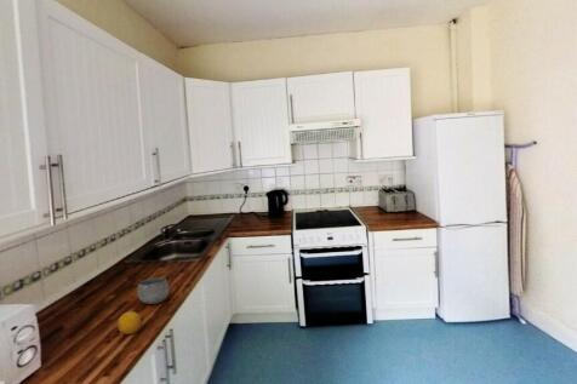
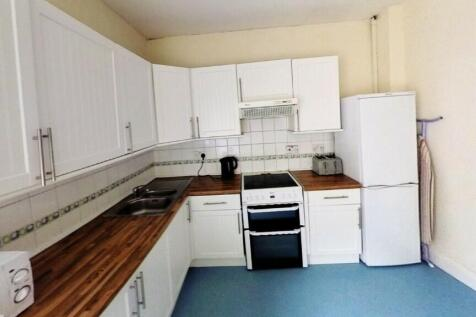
- bowl (153, 291)
- fruit (128, 322)
